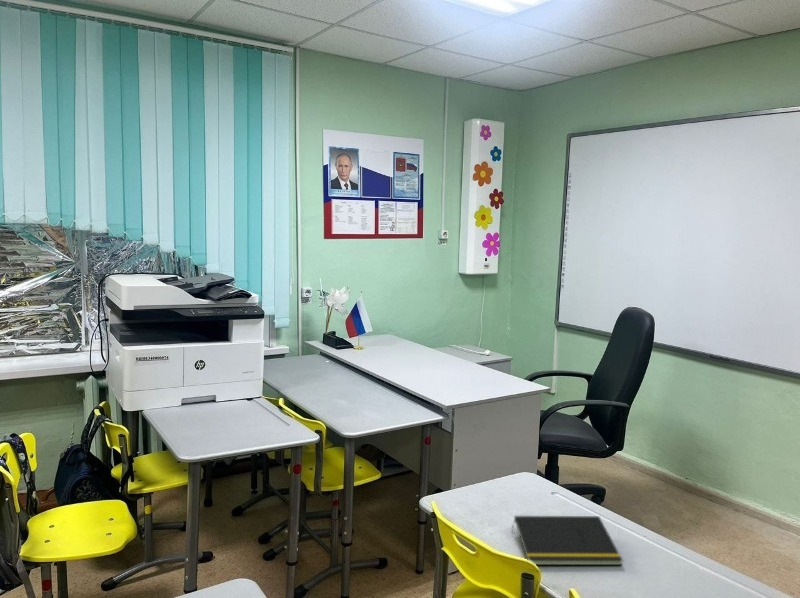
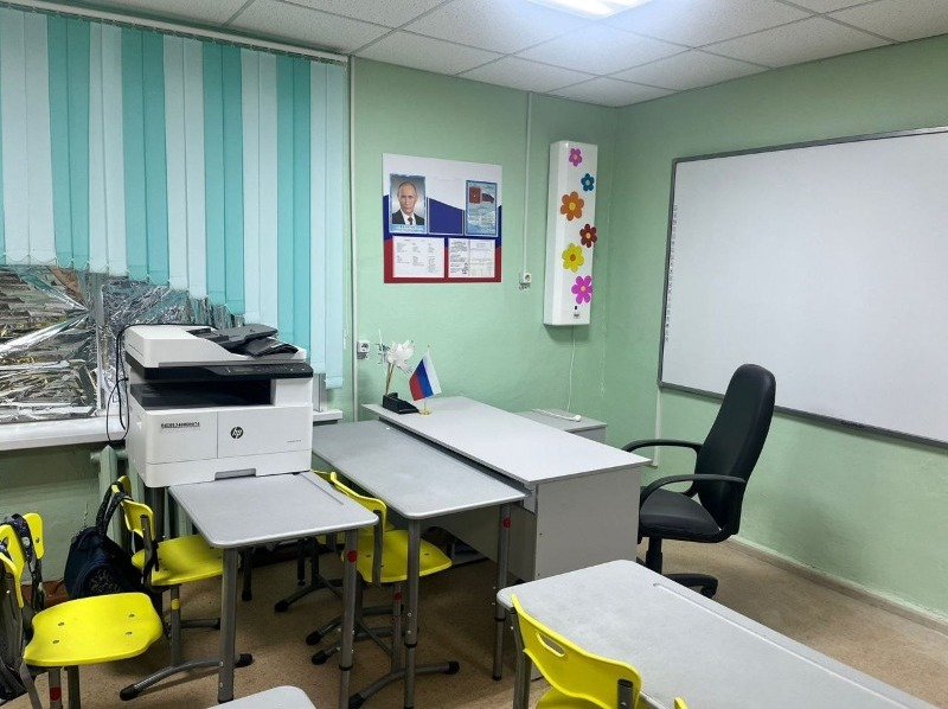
- notepad (566, 539)
